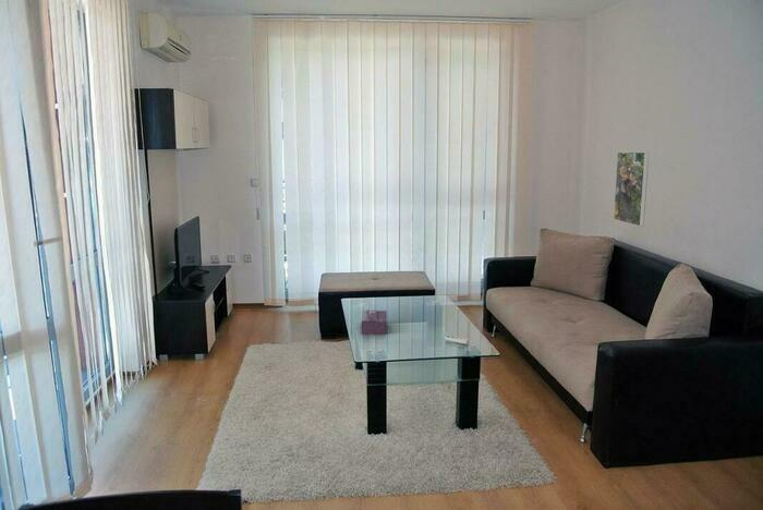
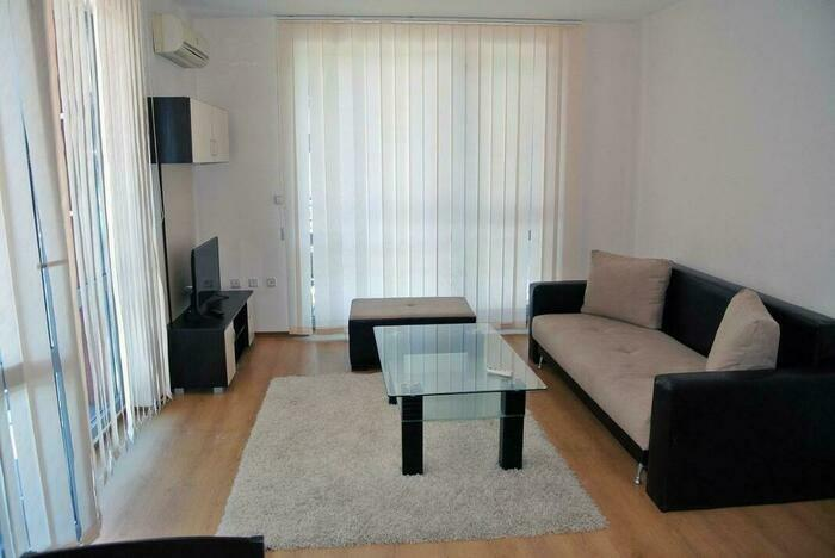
- tissue box (374, 321)
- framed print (630, 187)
